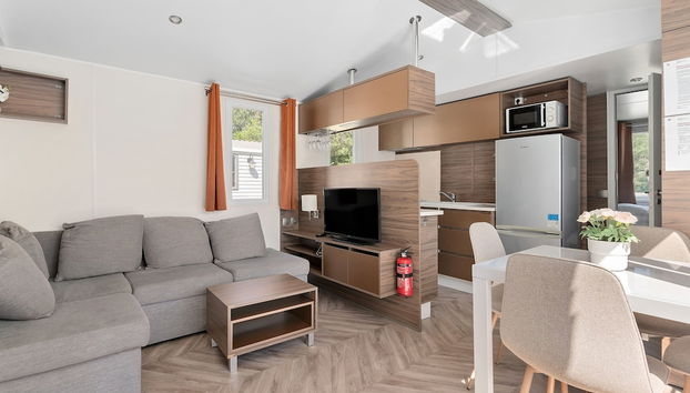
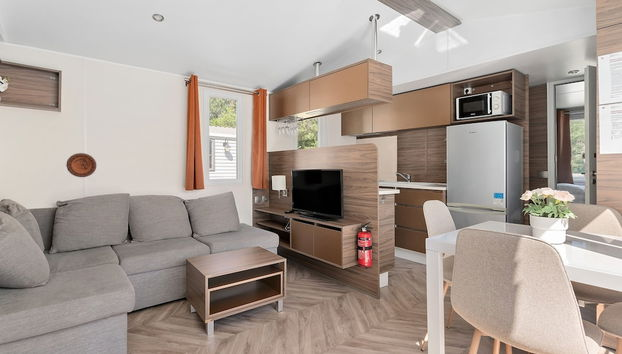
+ decorative plate (81, 165)
